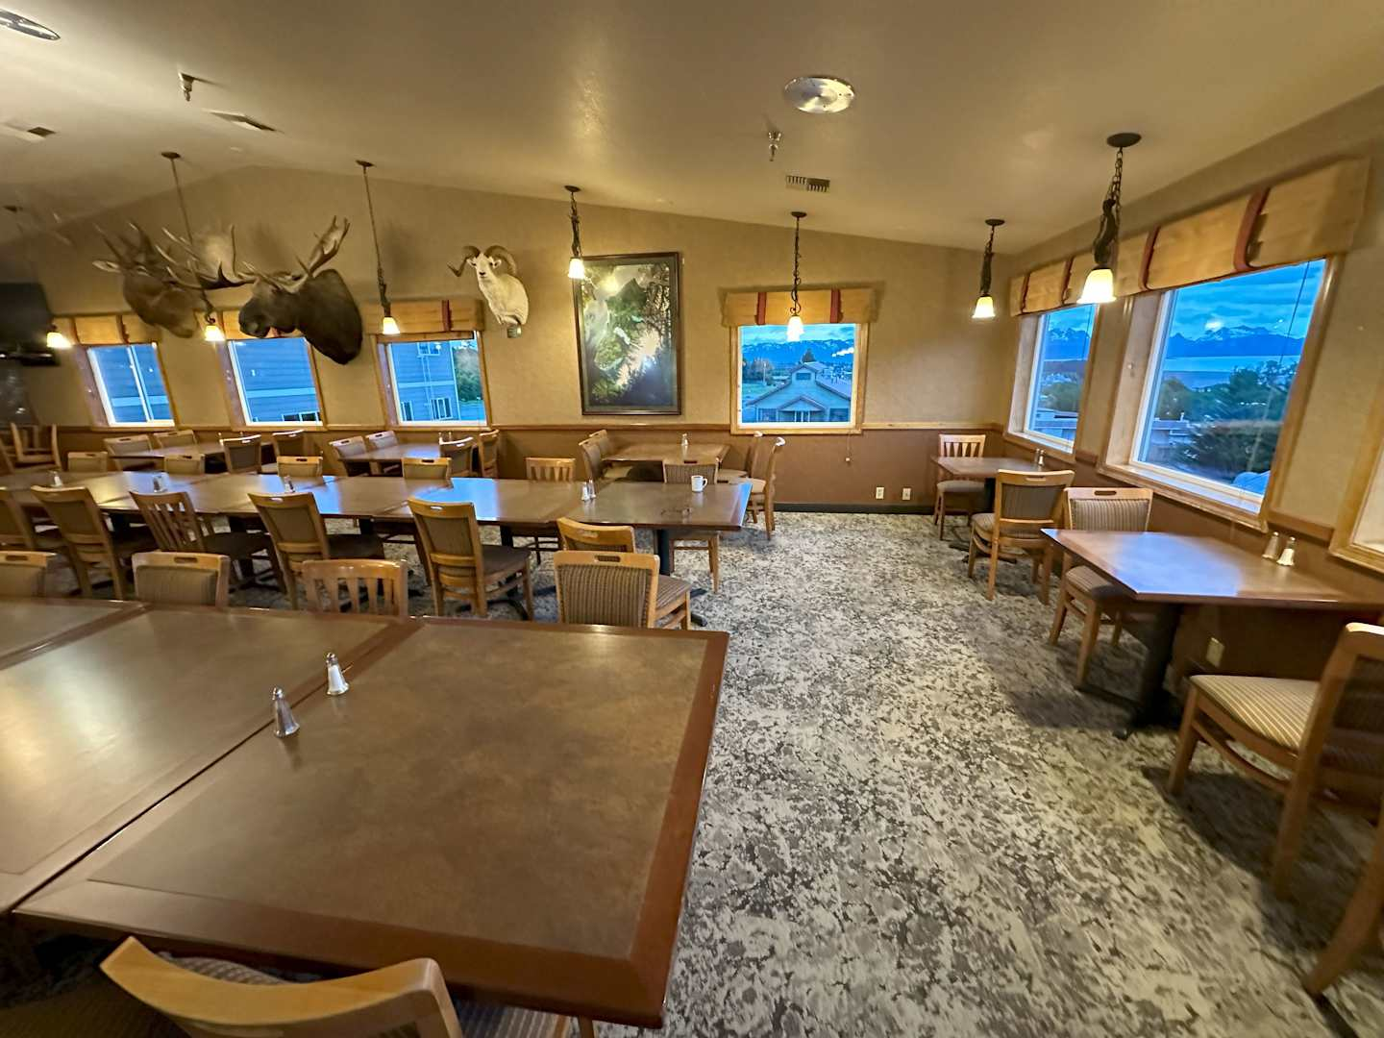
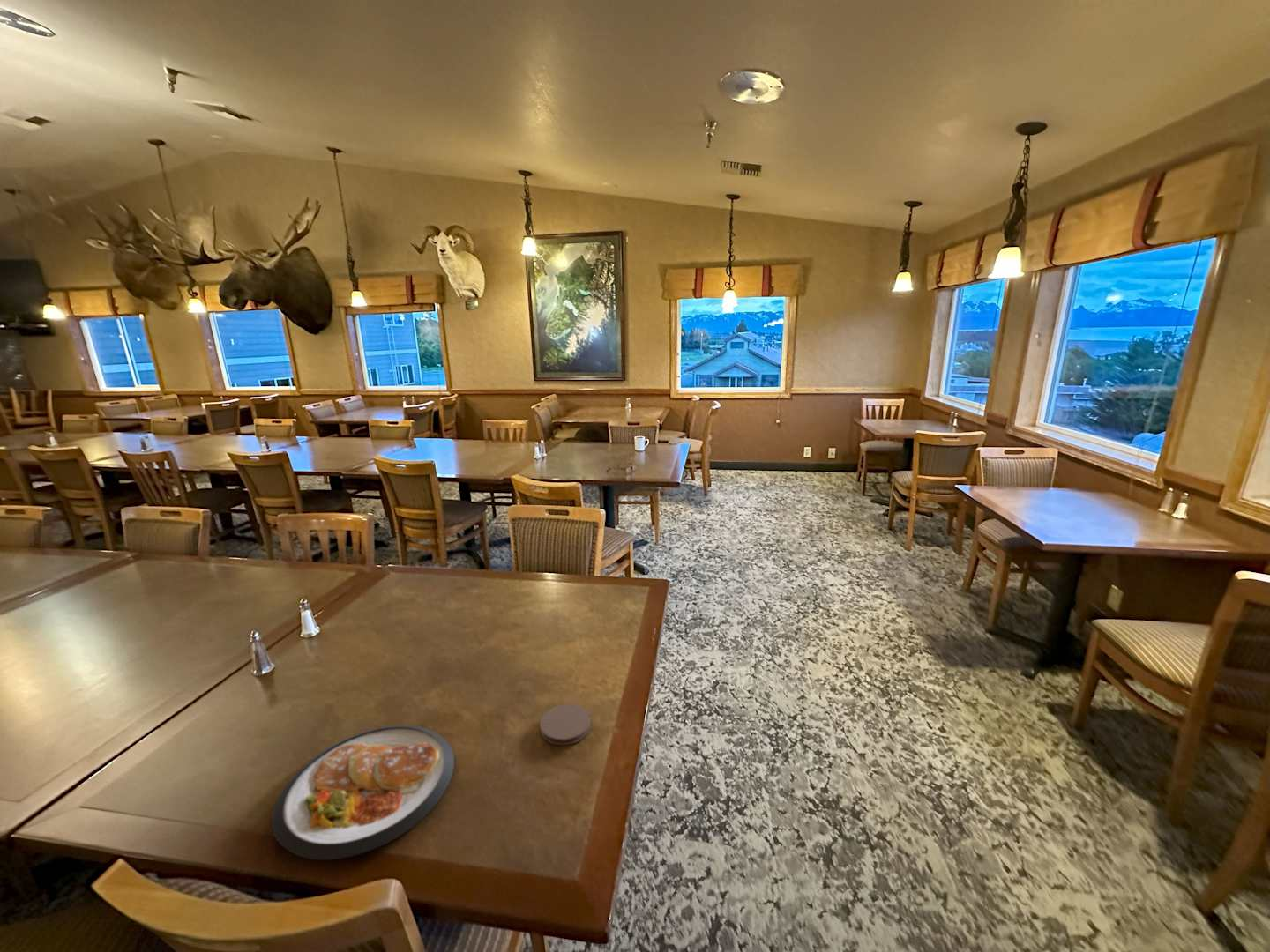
+ dish (368, 778)
+ coaster (565, 723)
